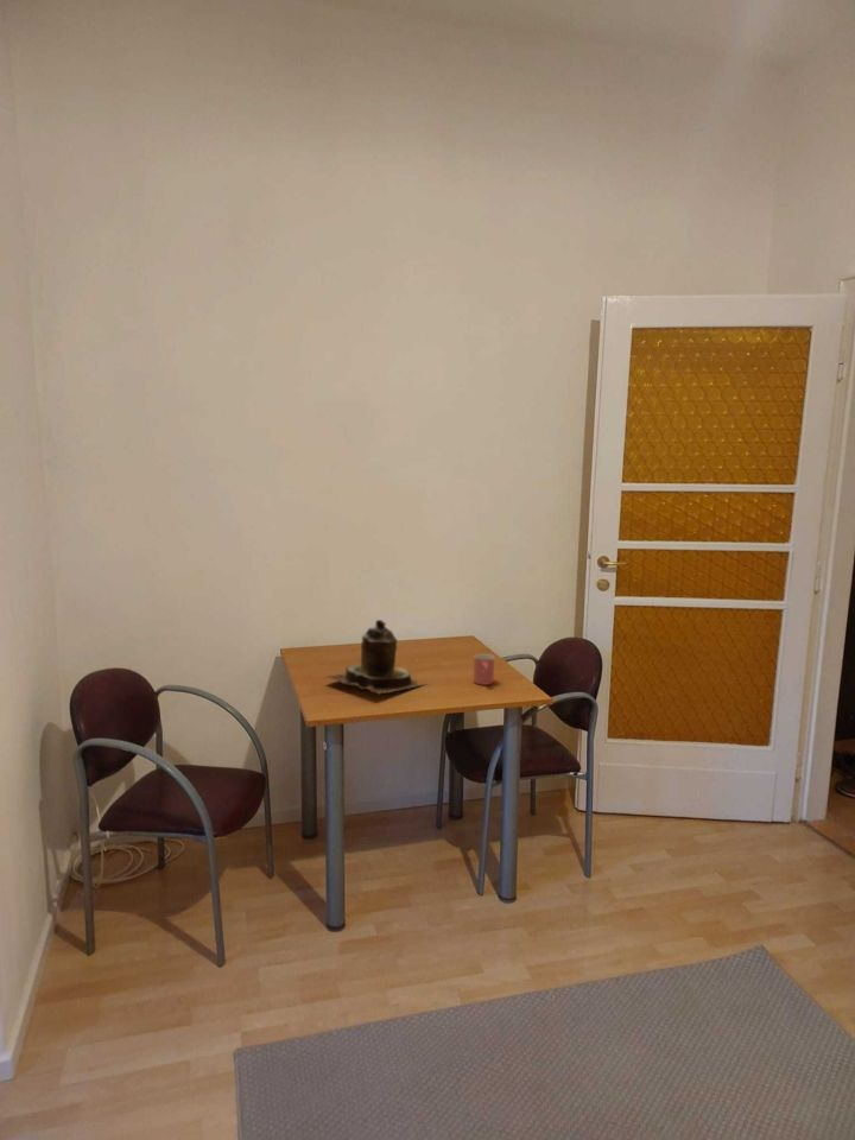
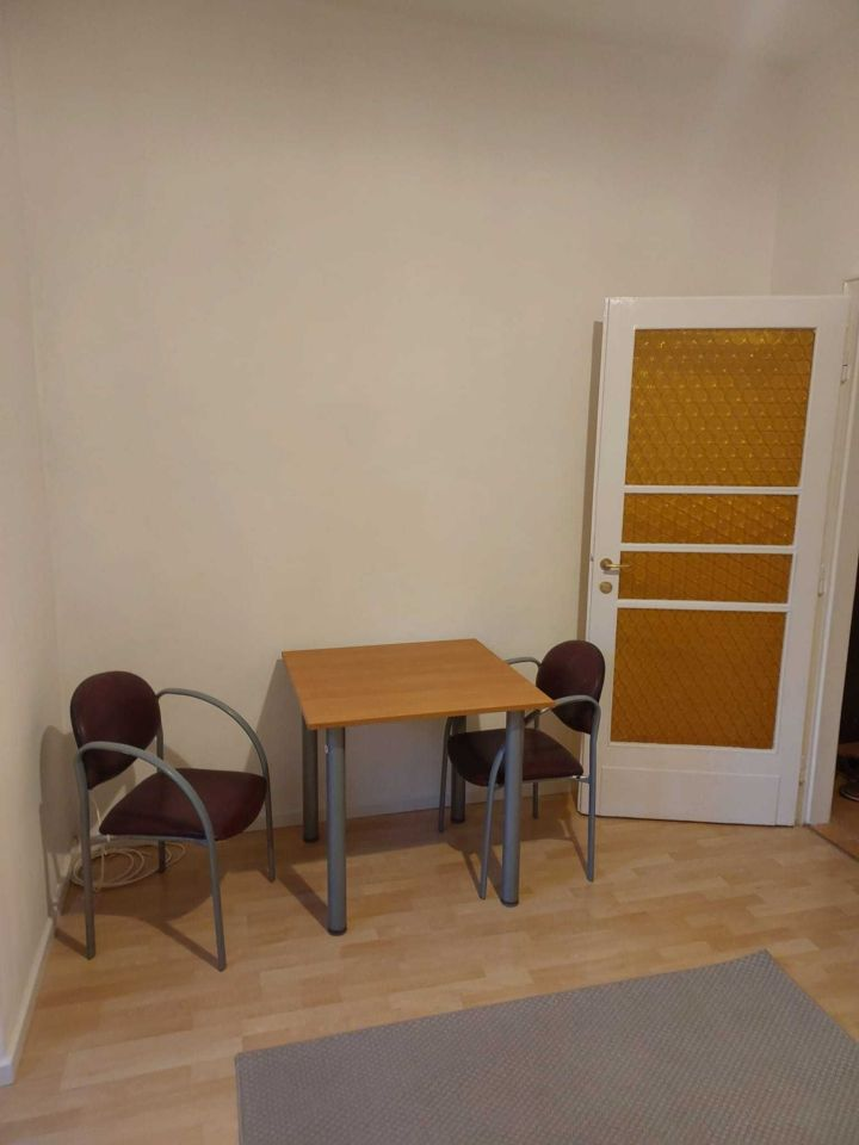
- cup (483, 670)
- teapot (376, 652)
